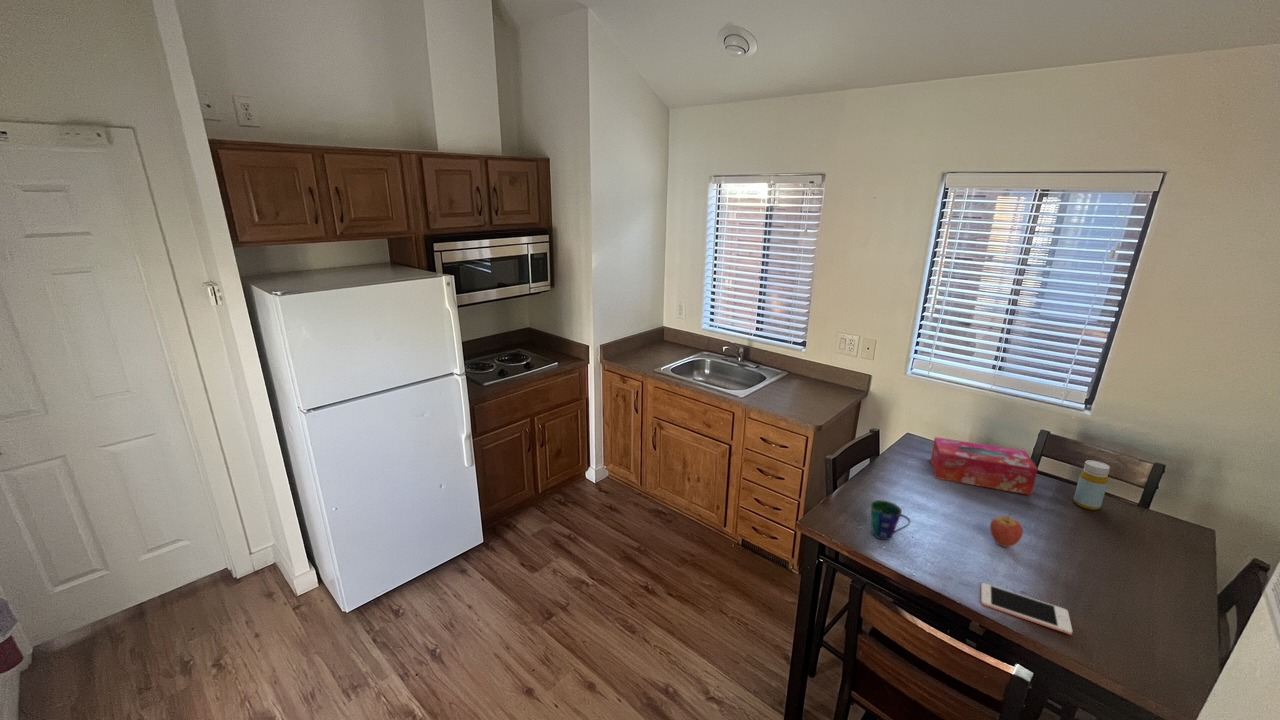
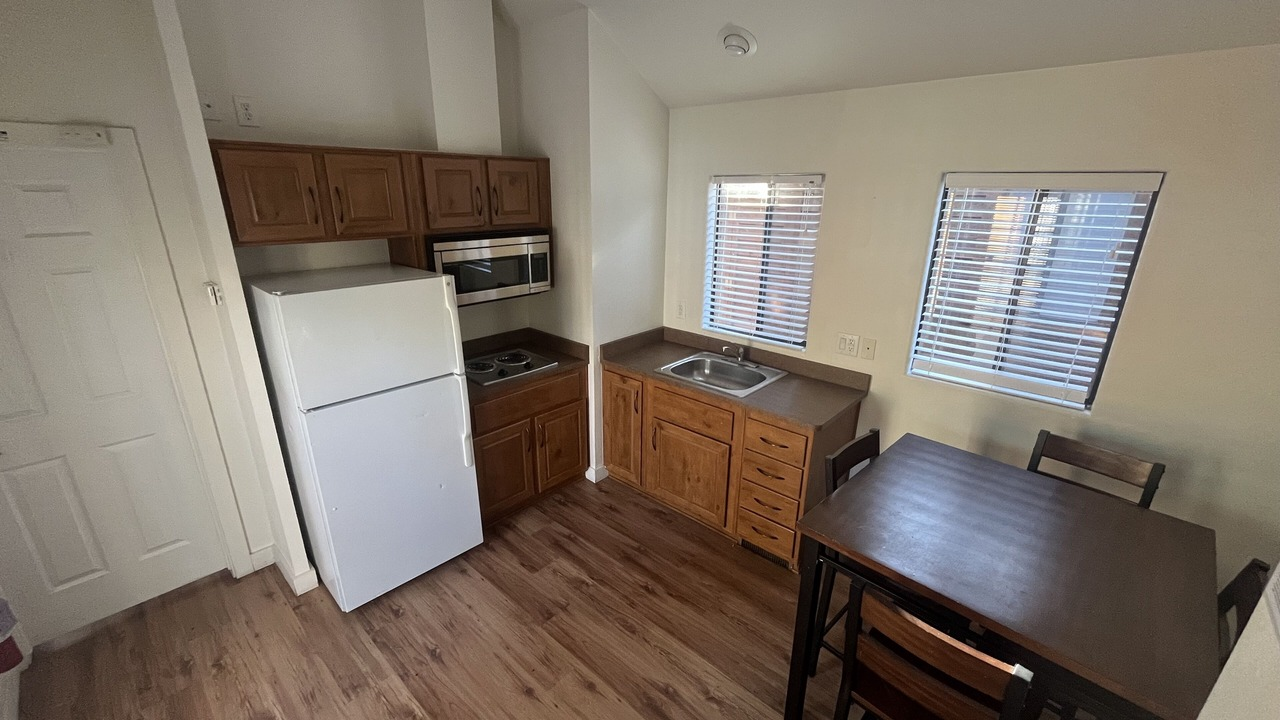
- fruit (1006, 529)
- bottle (1091, 484)
- tissue box (980, 464)
- cell phone (1024, 607)
- cup (888, 522)
